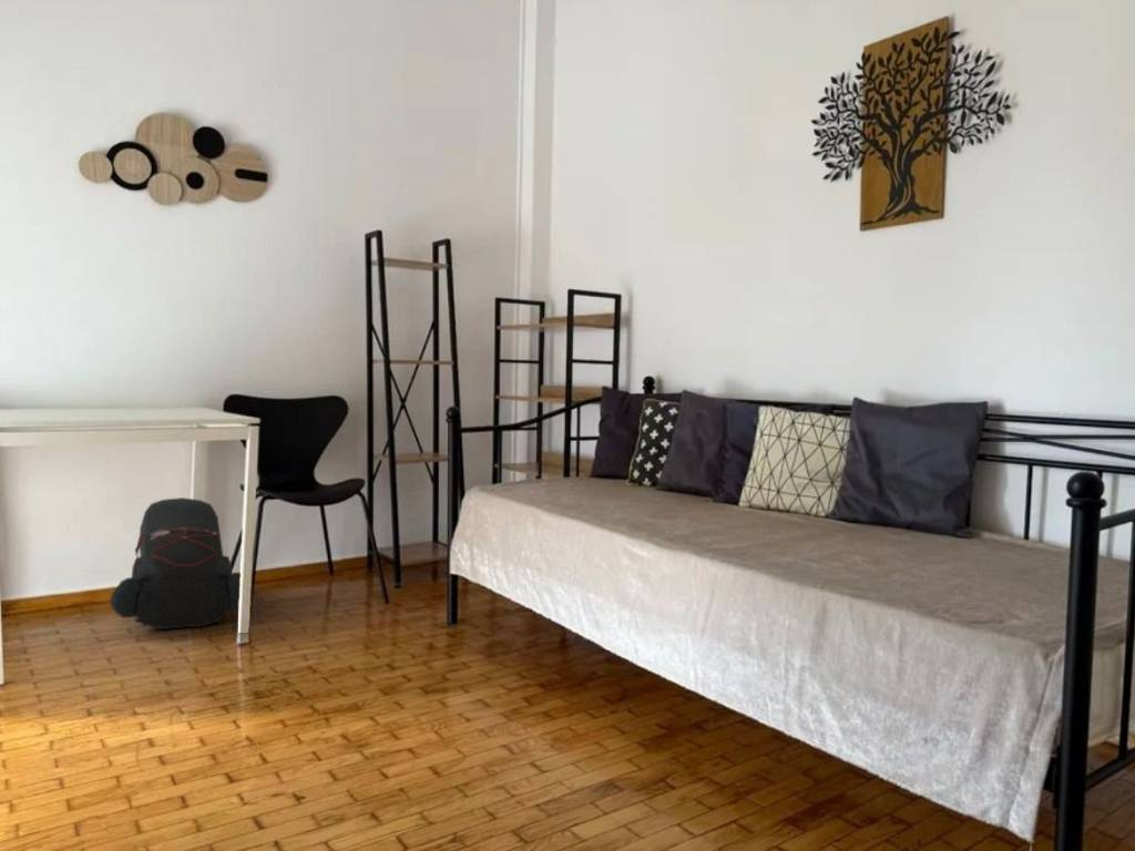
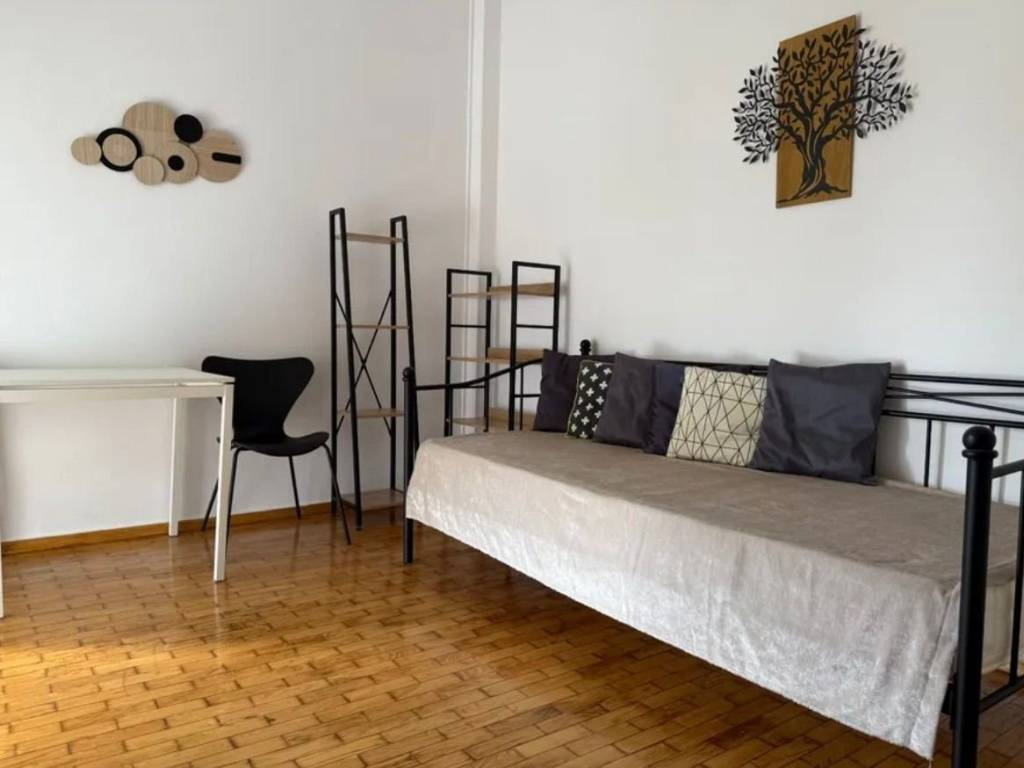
- backpack (168, 561)
